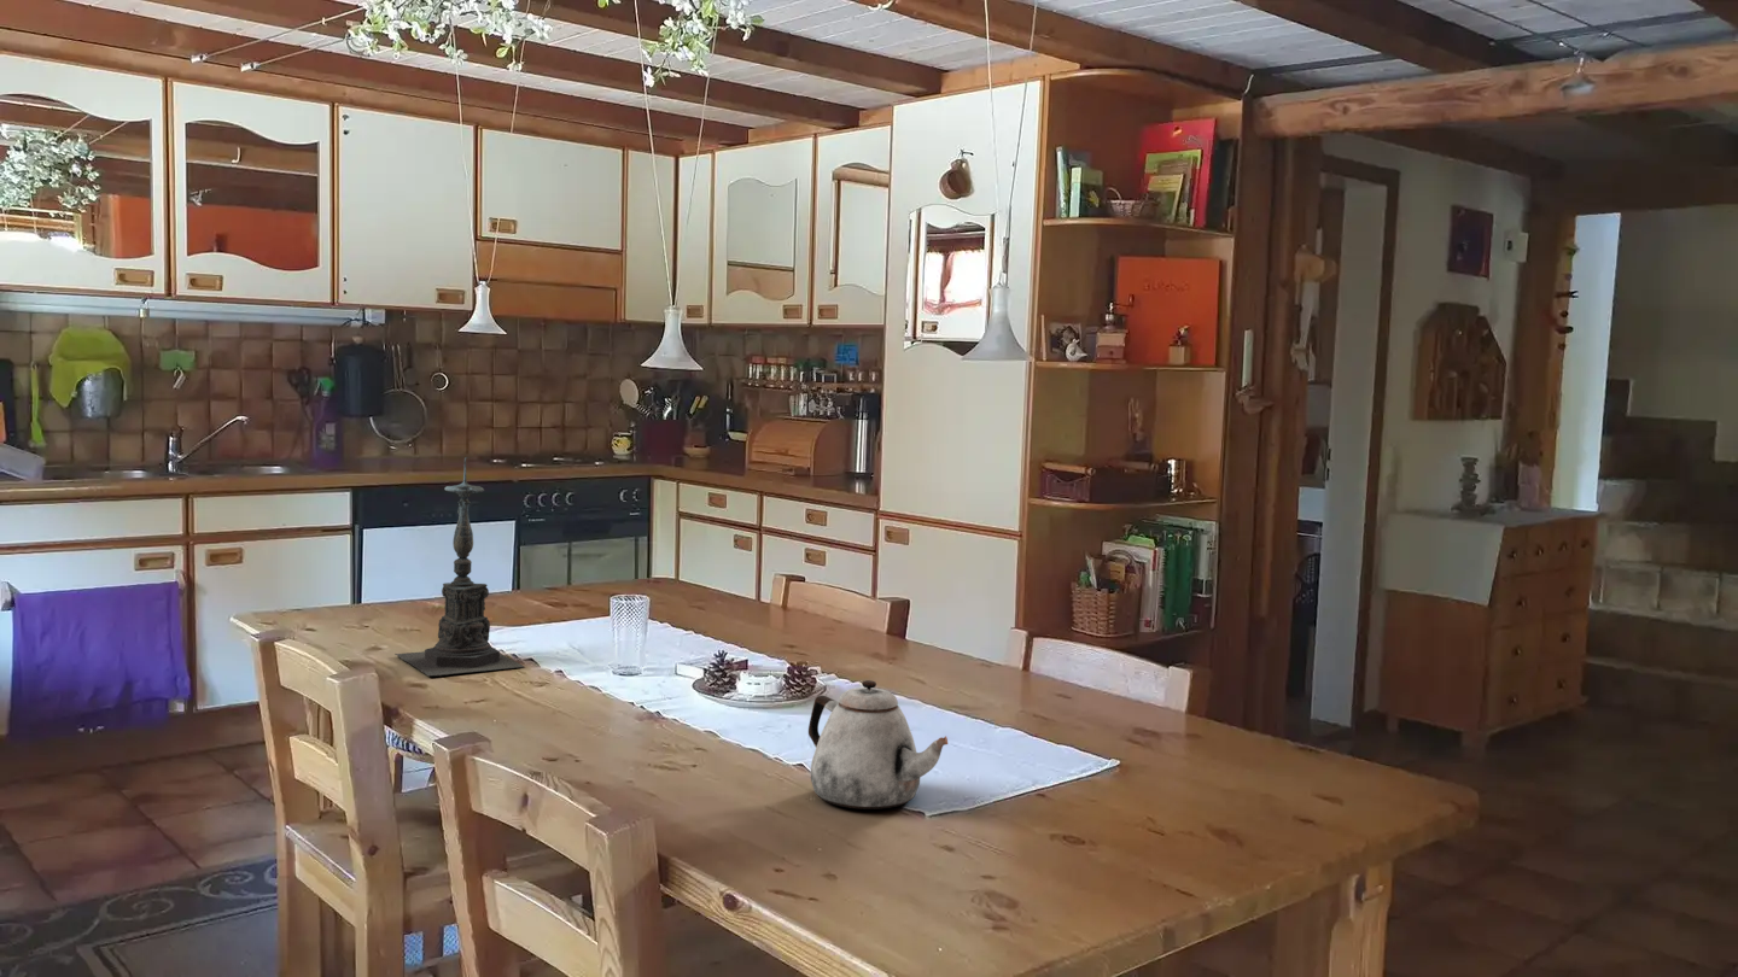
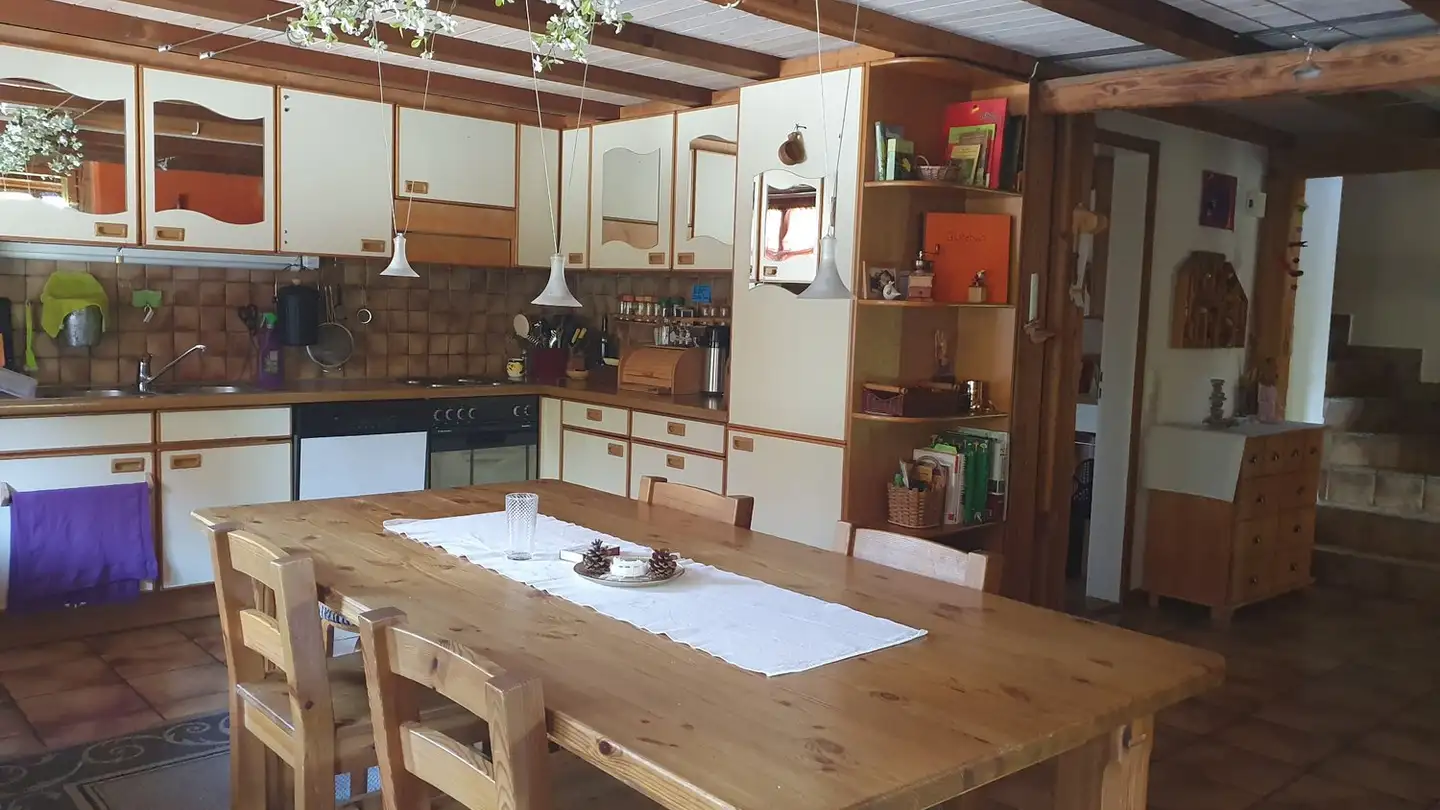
- candle holder (460, 560)
- teapot (875, 741)
